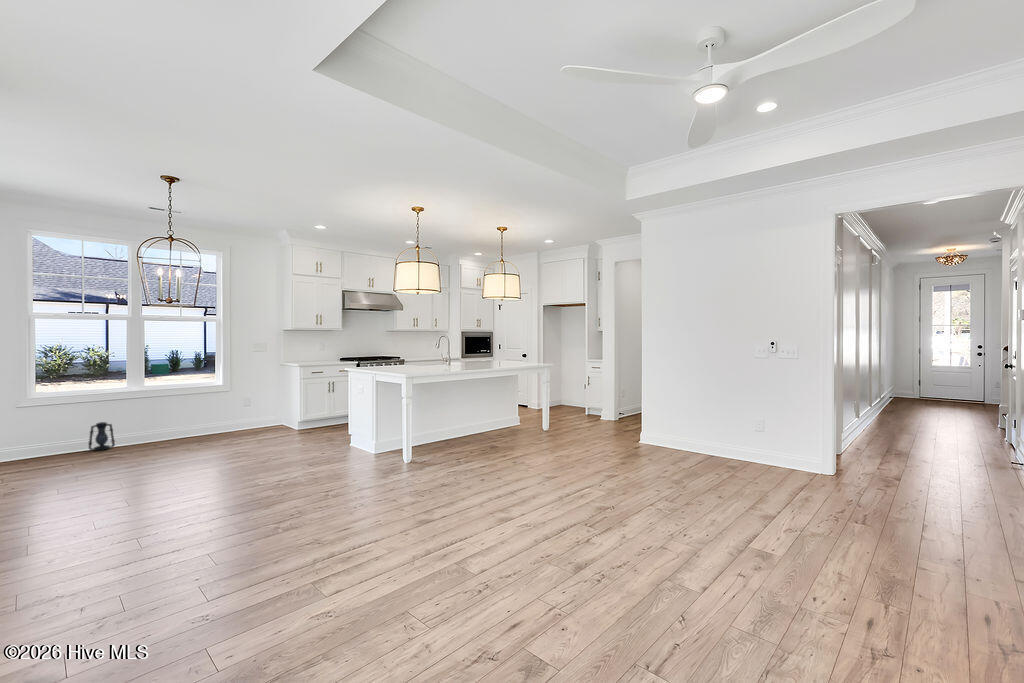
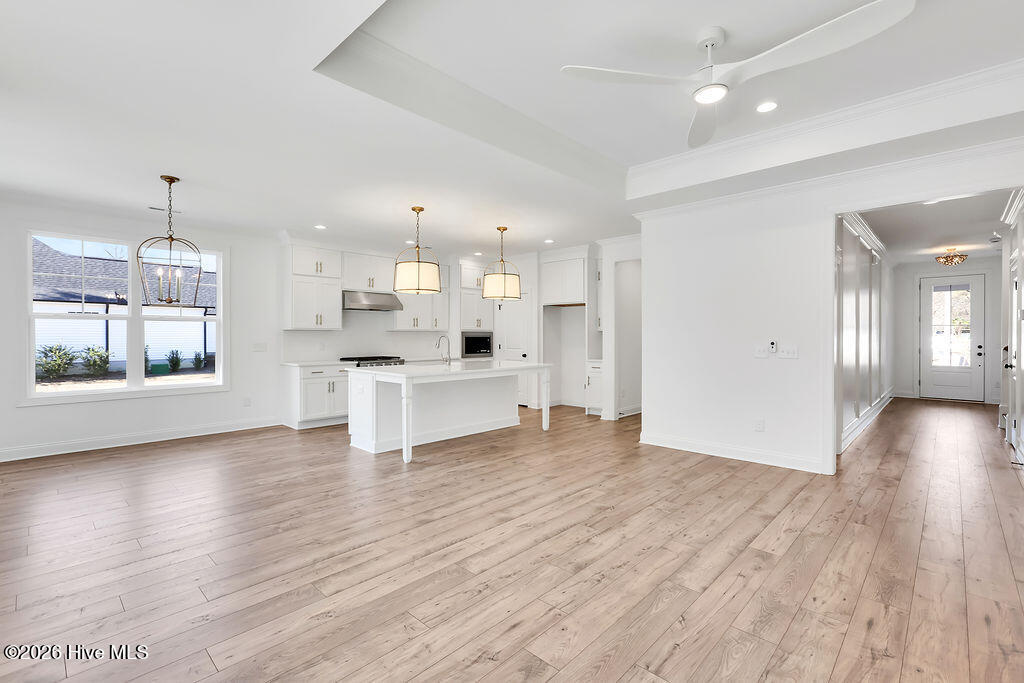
- lantern (102, 436)
